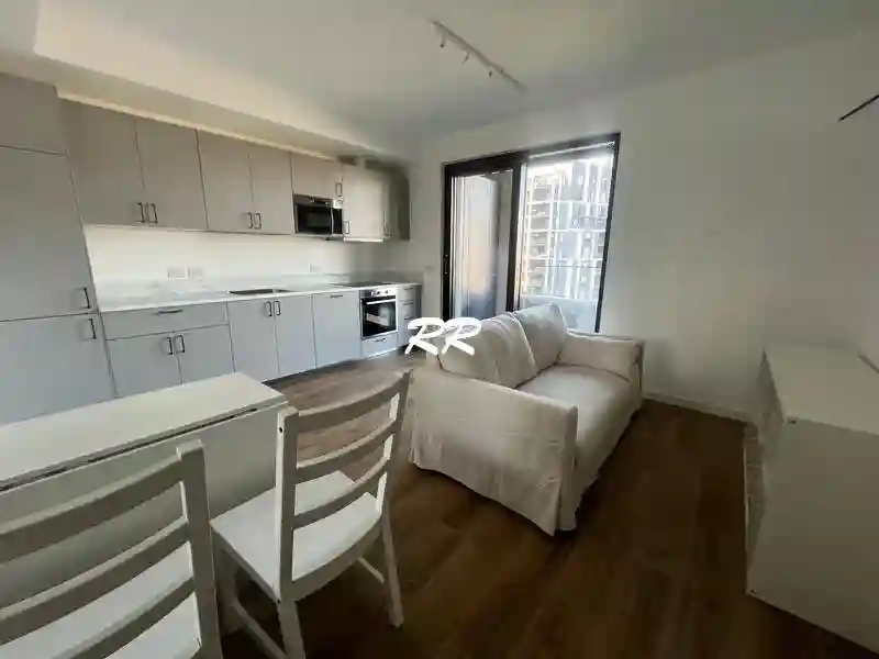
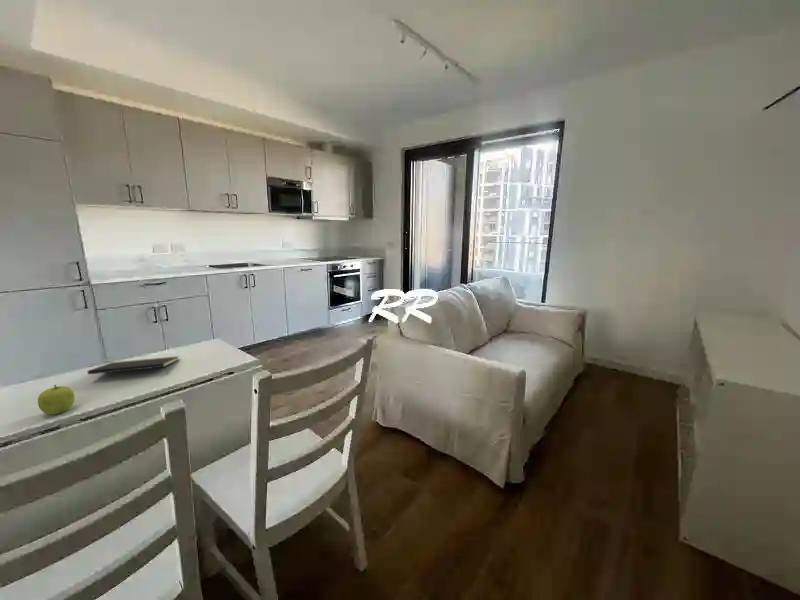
+ fruit (56, 399)
+ notepad (137, 364)
